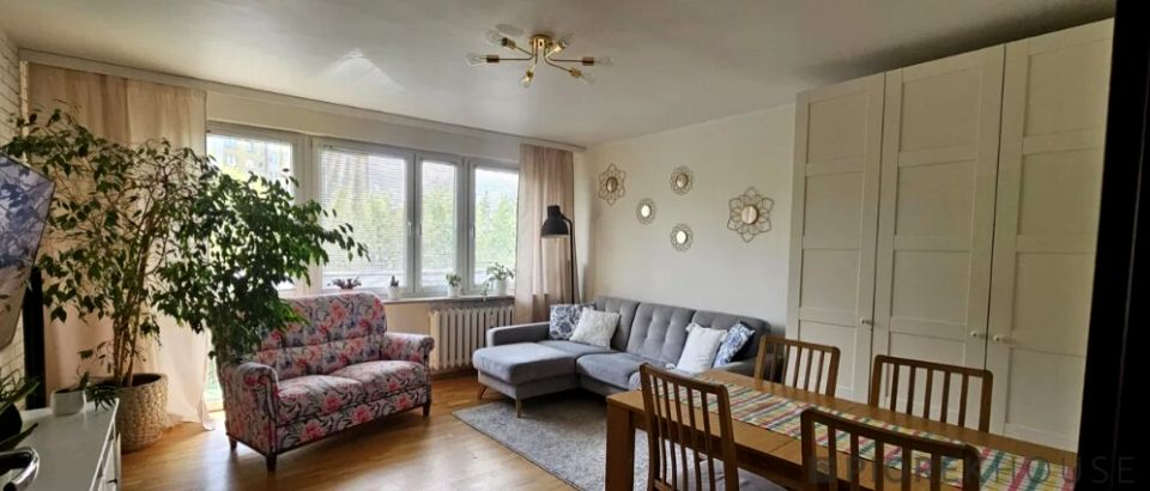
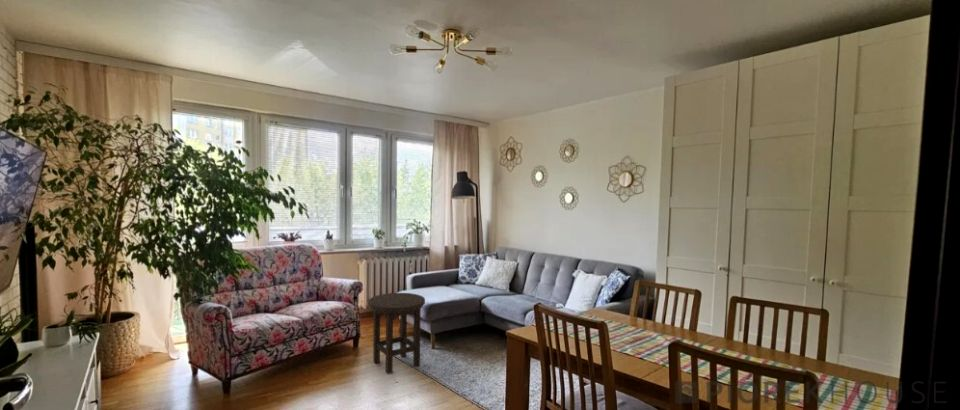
+ stool (400, 331)
